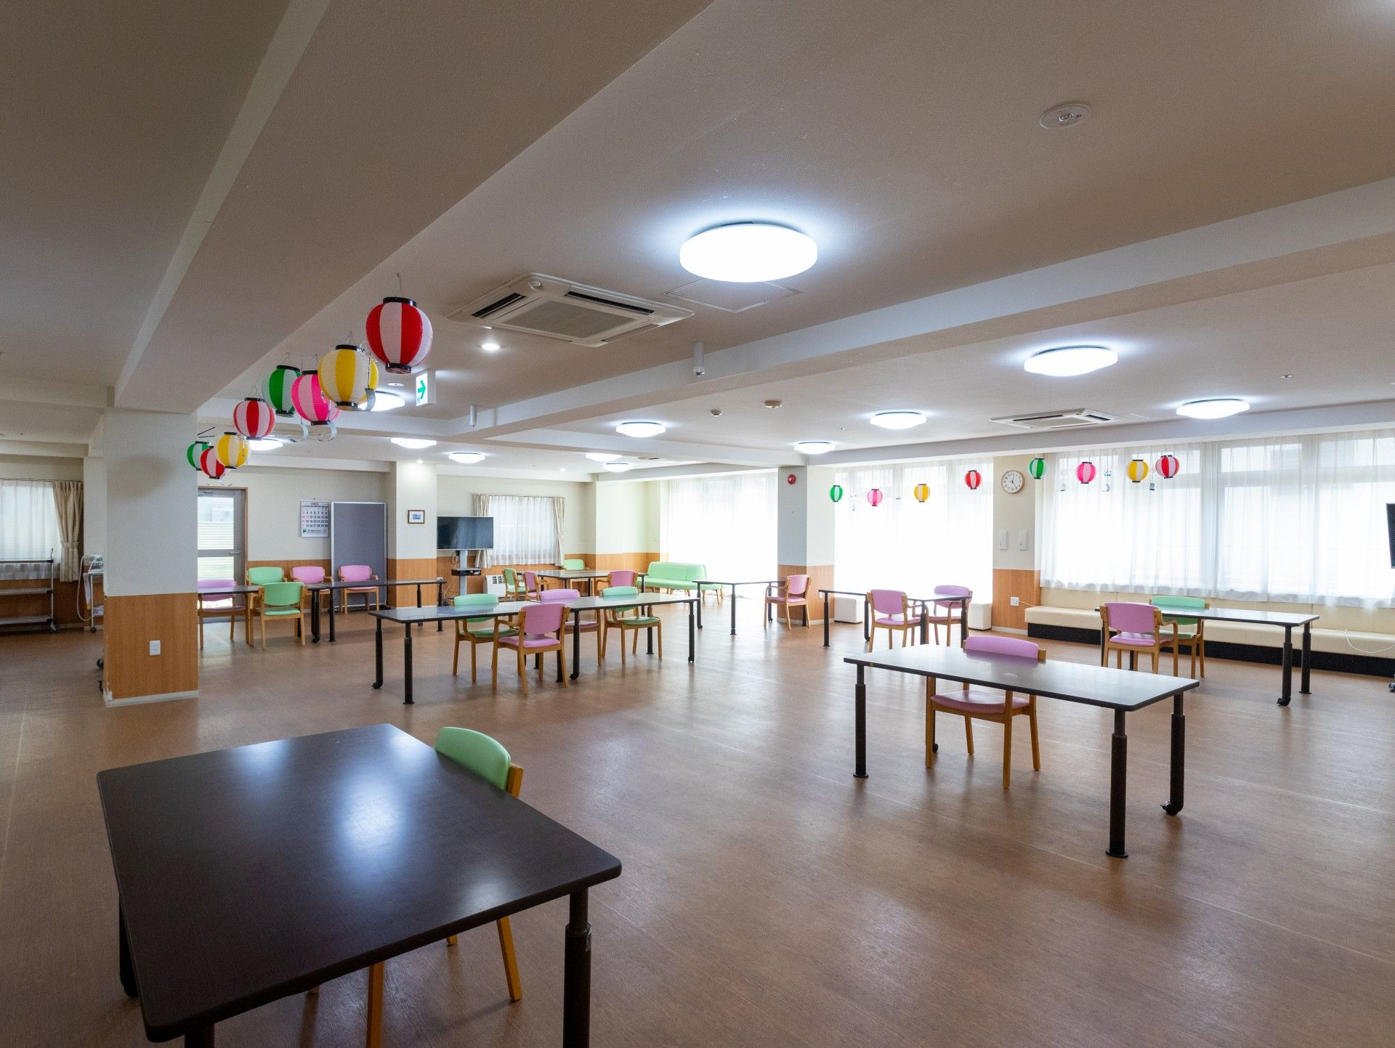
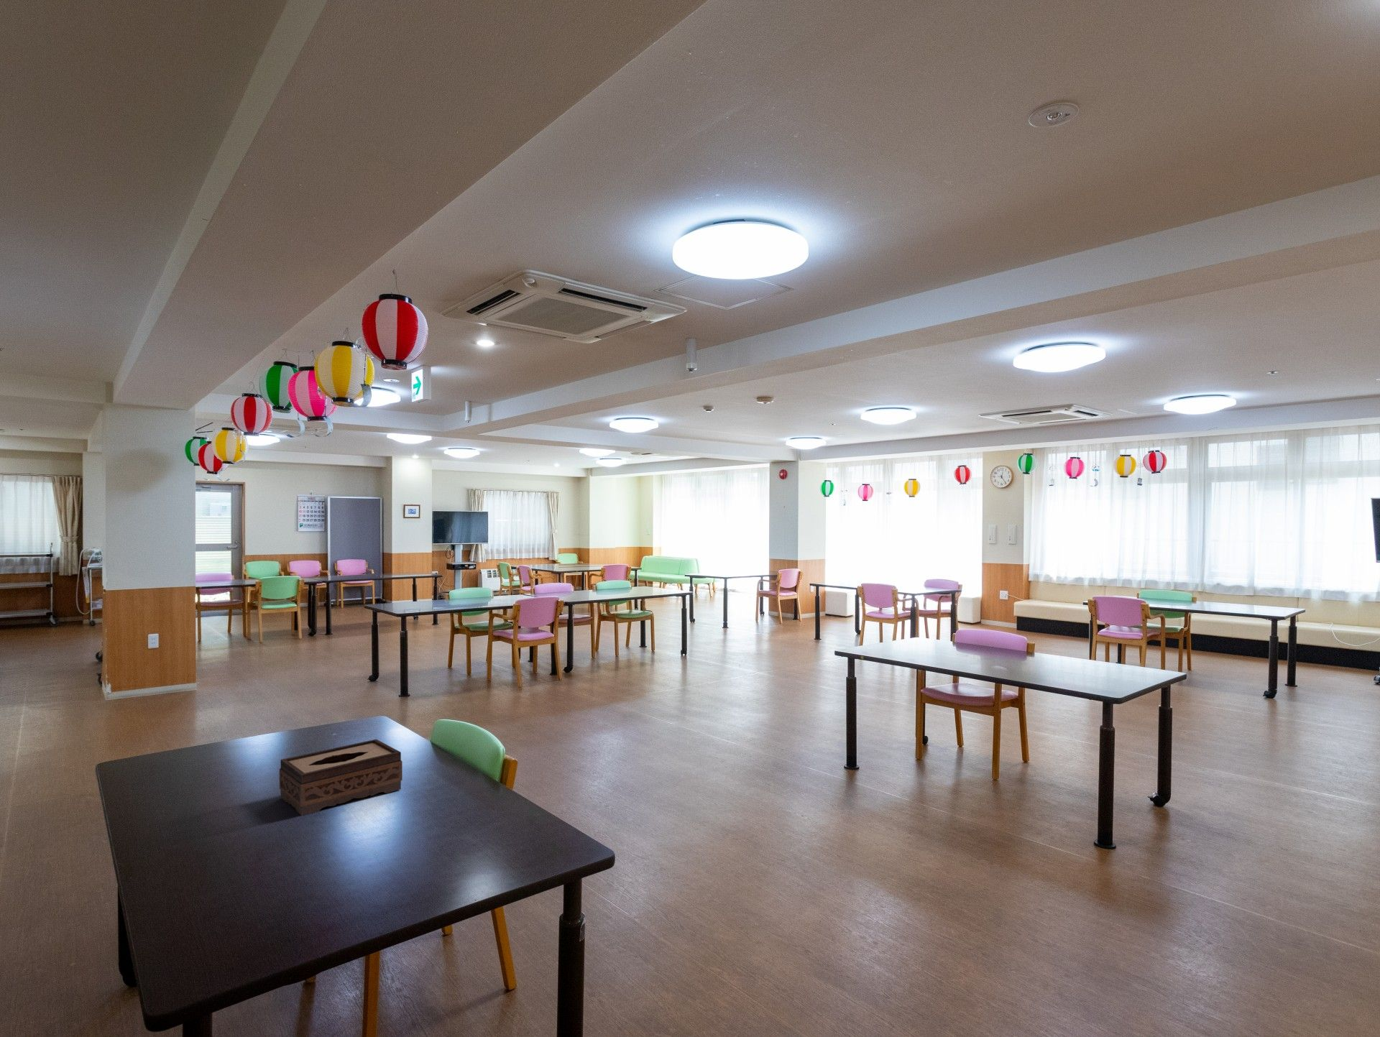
+ tissue box (341, 774)
